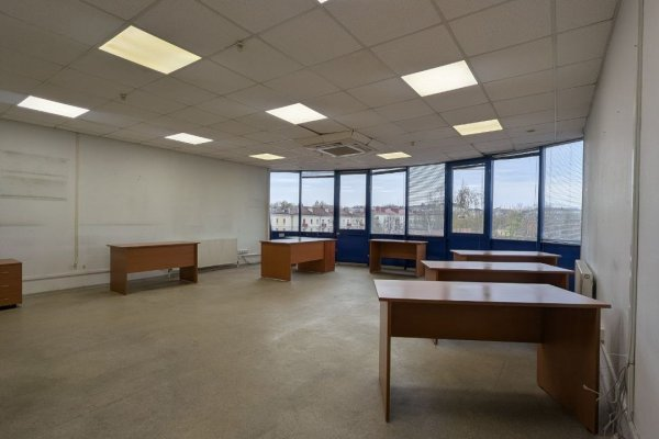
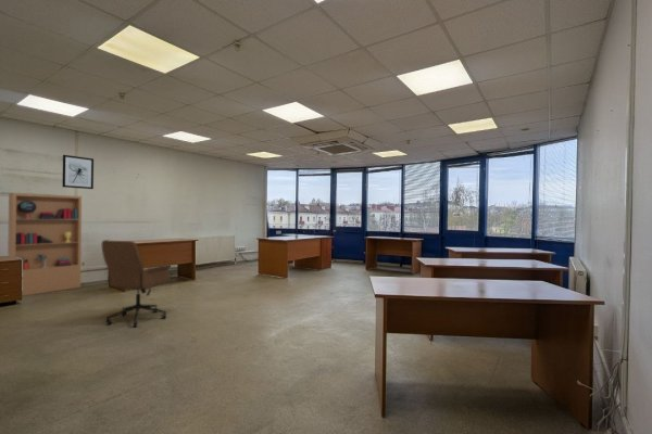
+ wall art (78, 171)
+ office chair (138, 279)
+ bookcase (47, 243)
